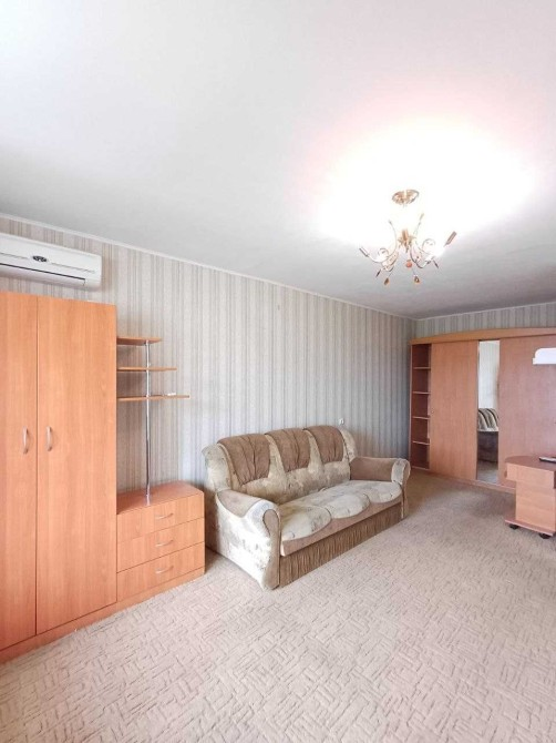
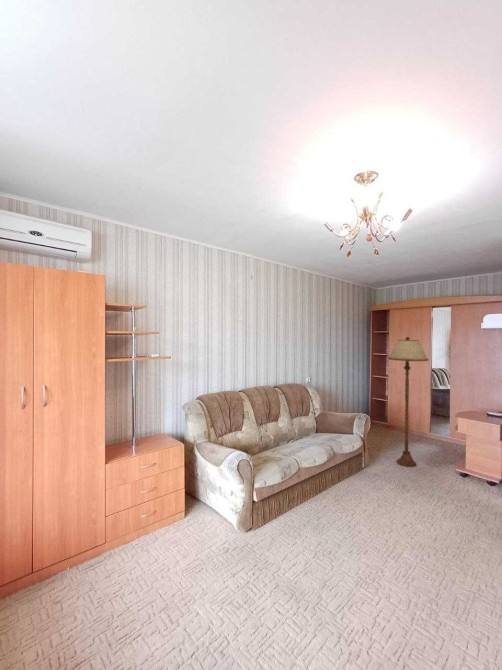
+ floor lamp (407, 400)
